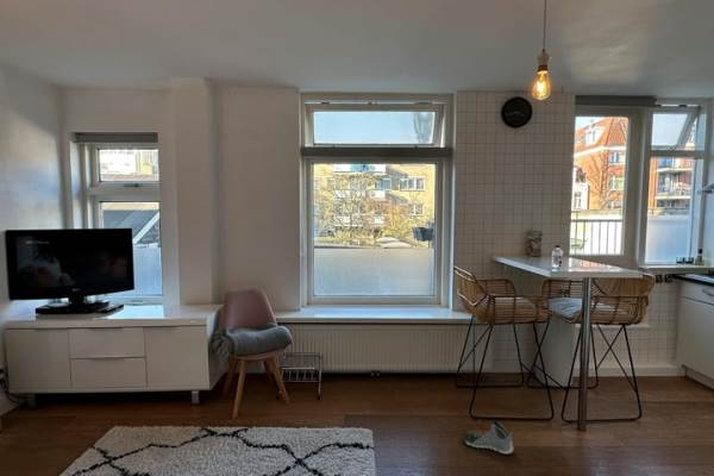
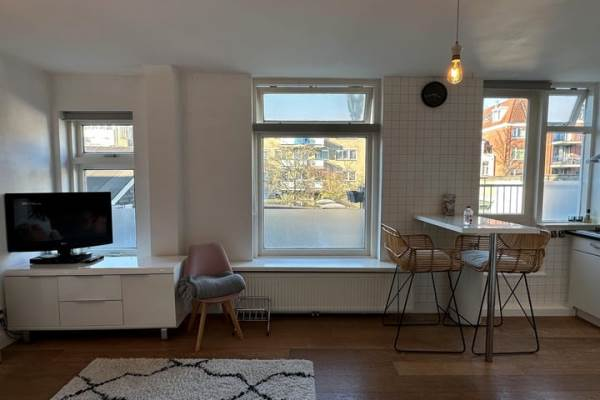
- sneaker (487, 432)
